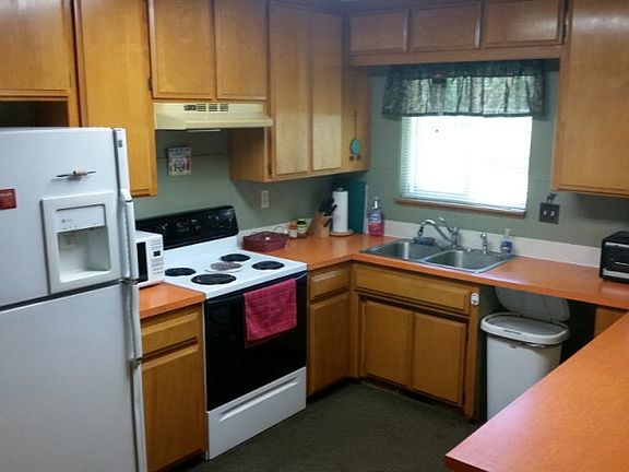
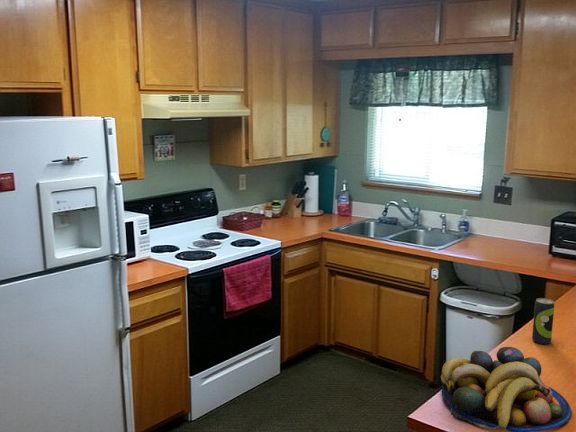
+ beverage can (543, 321)
+ fruit bowl (506, 380)
